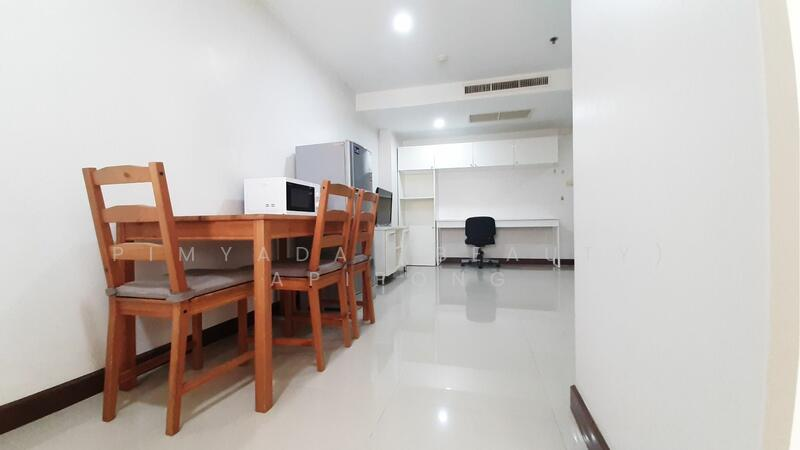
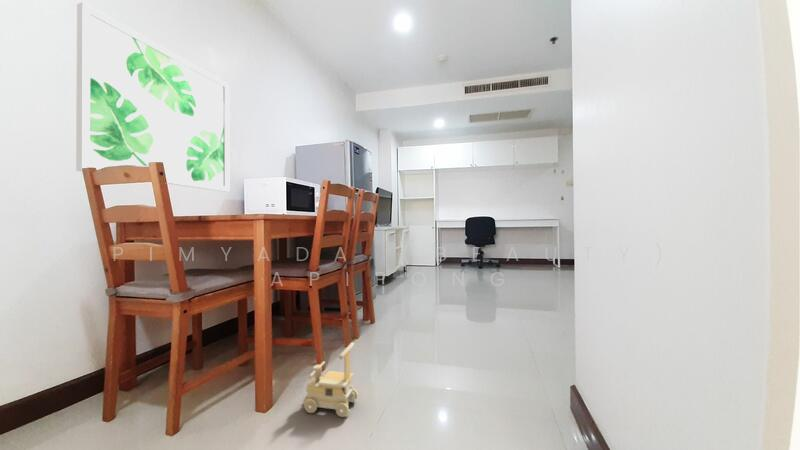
+ toy train (329, 376)
+ wall art (169, 118)
